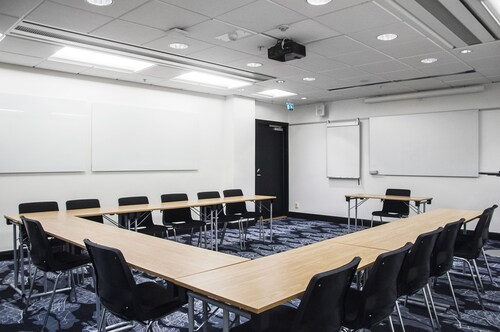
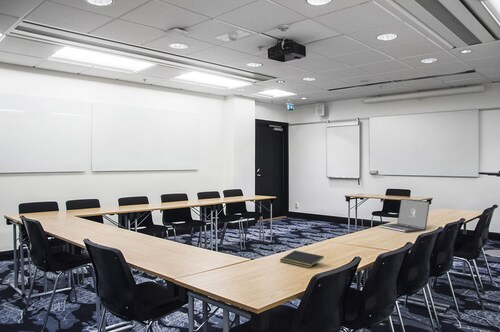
+ notepad (301, 258)
+ laptop (403, 214)
